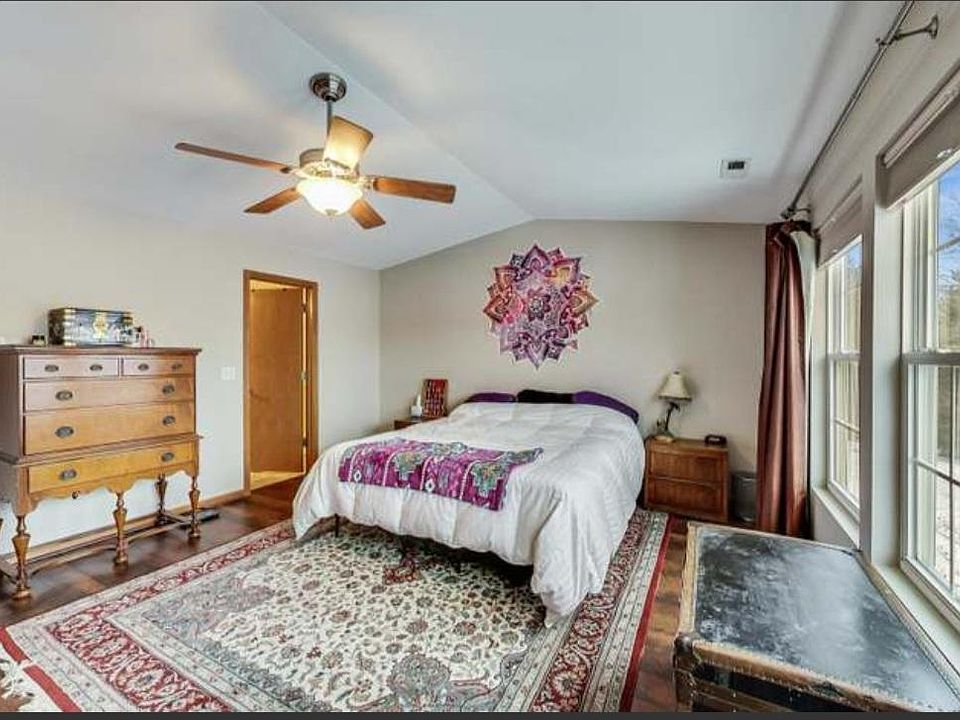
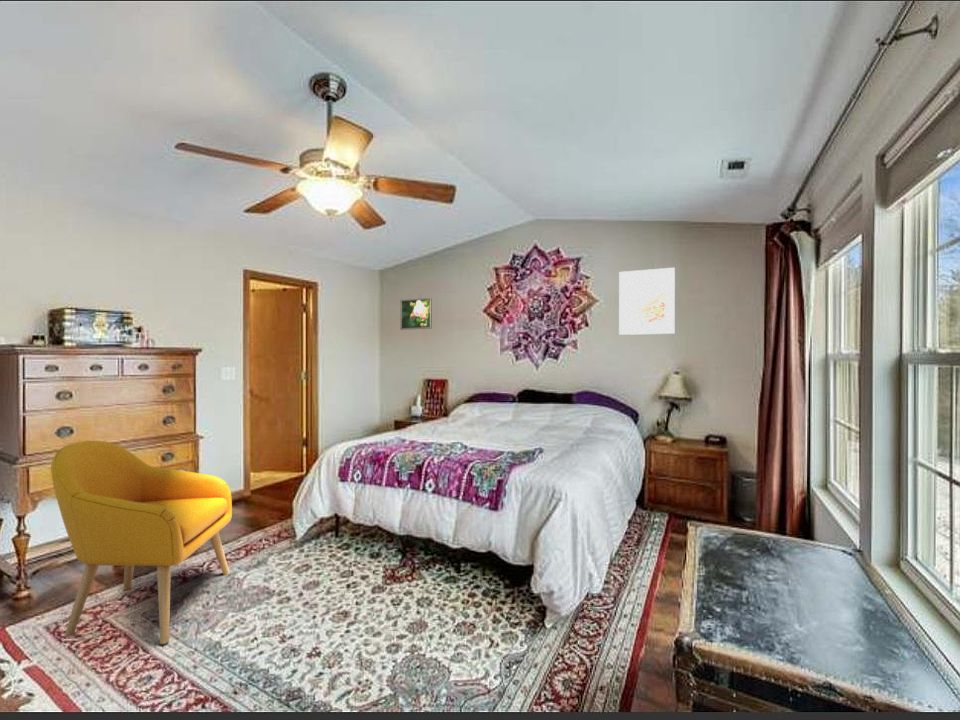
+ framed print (646, 302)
+ armchair (141, 524)
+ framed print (415, 314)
